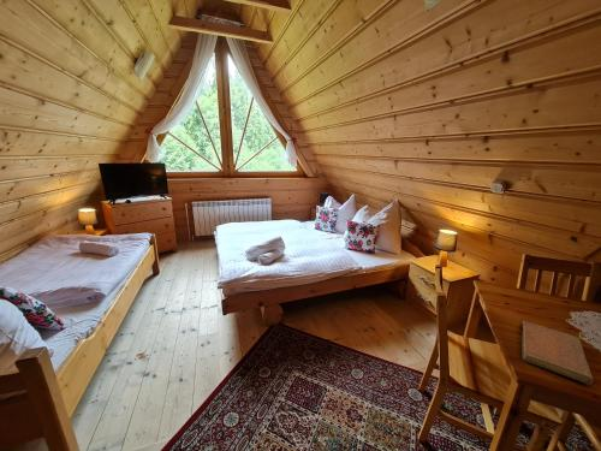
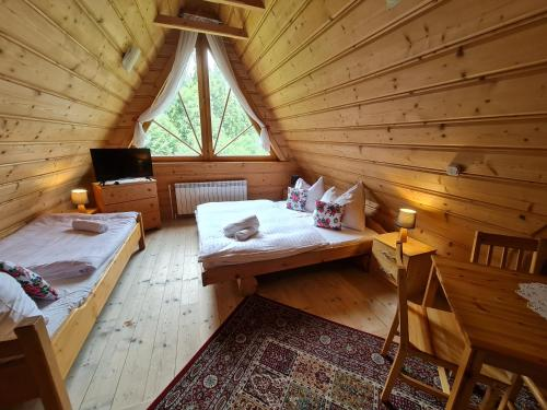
- notebook (552, 348)
